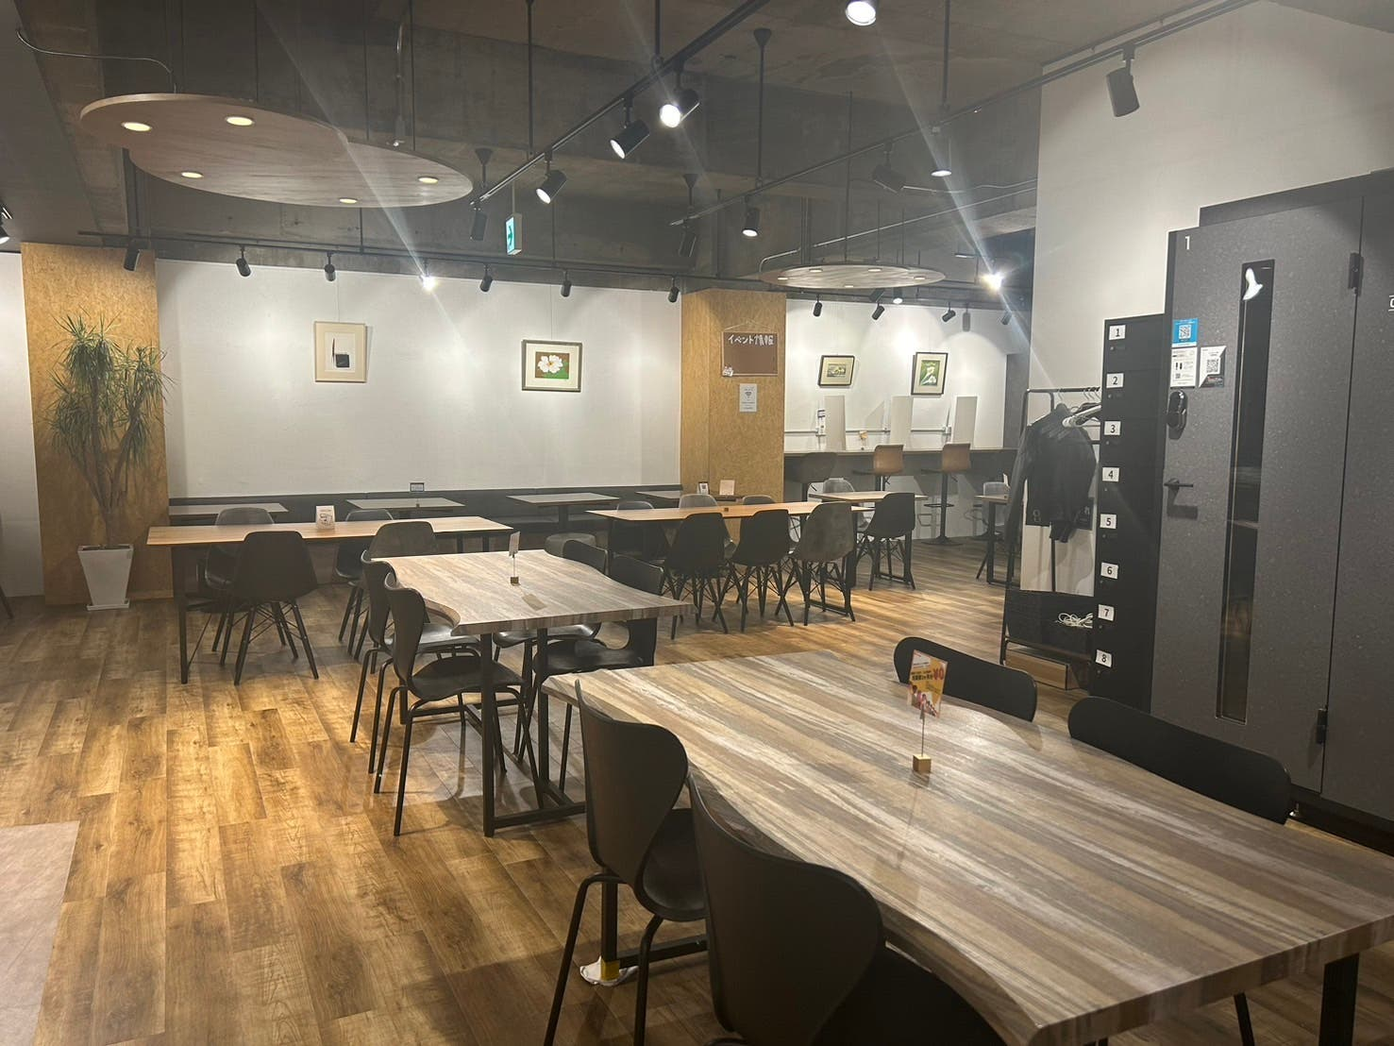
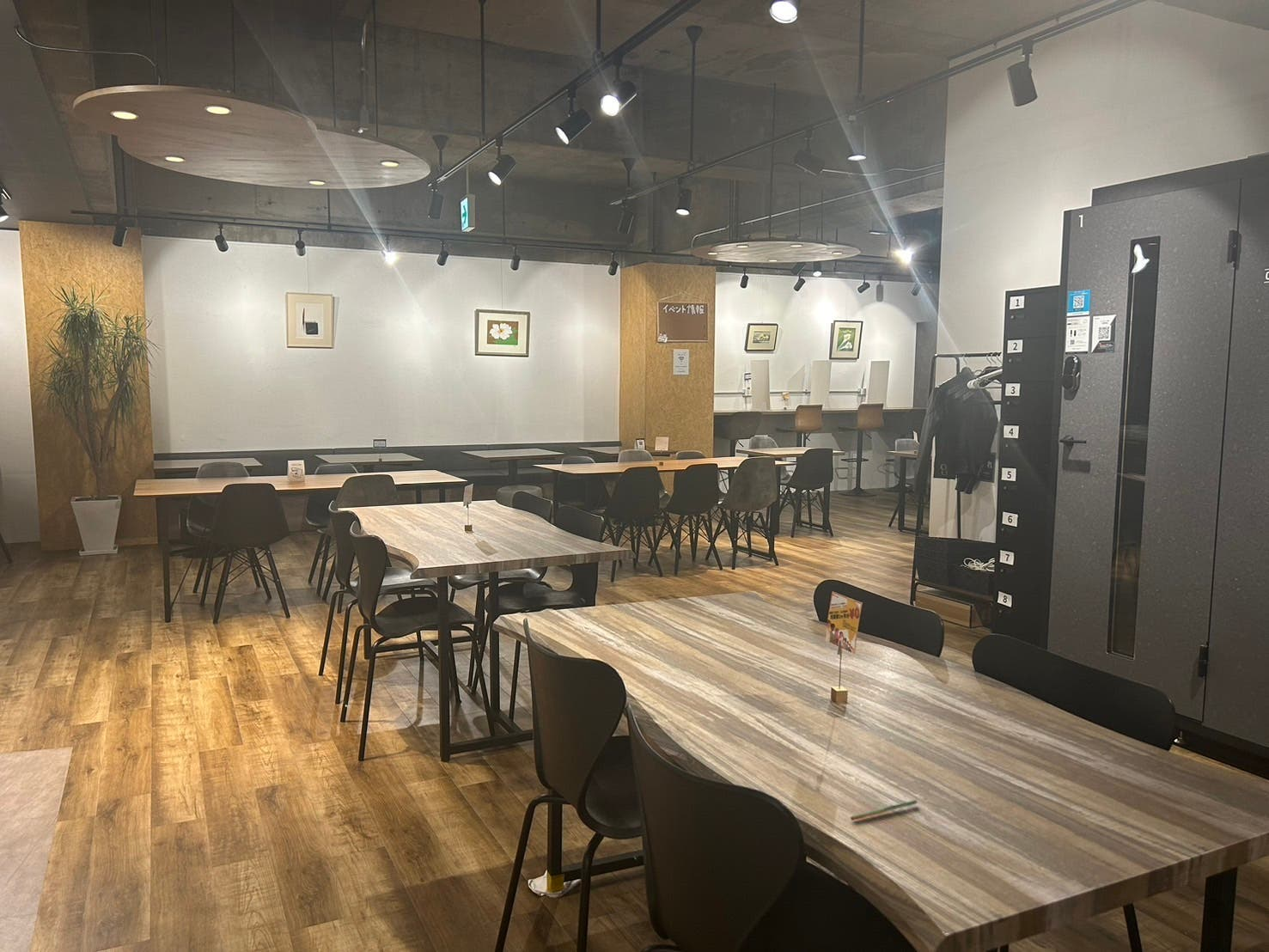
+ pen (884, 809)
